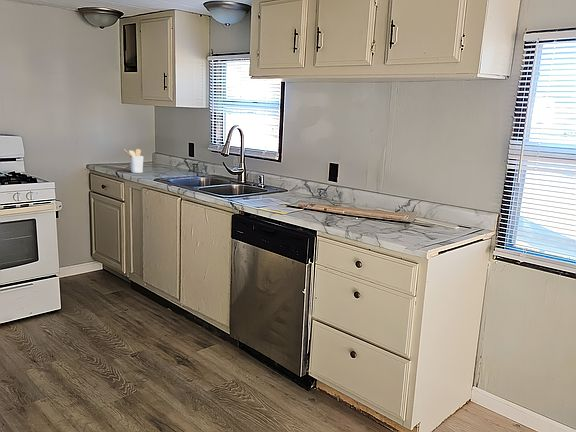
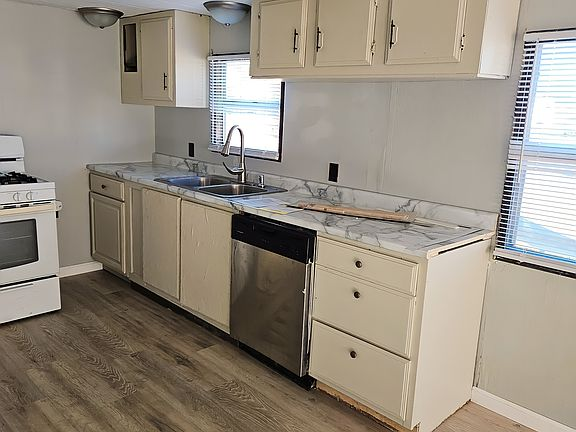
- utensil holder (133, 160)
